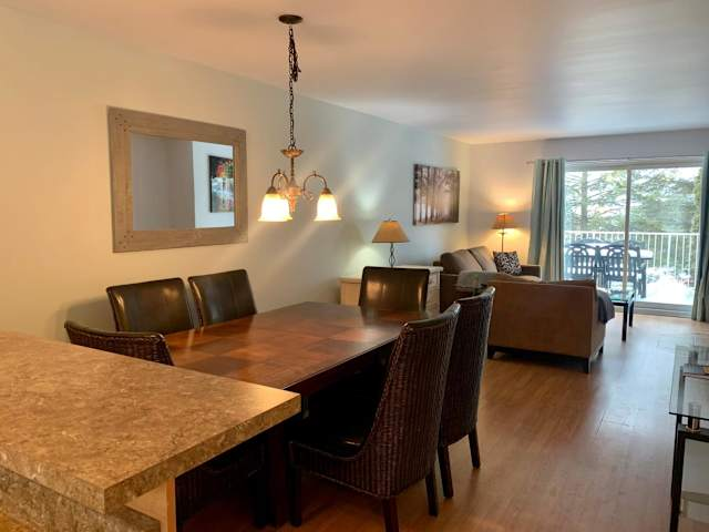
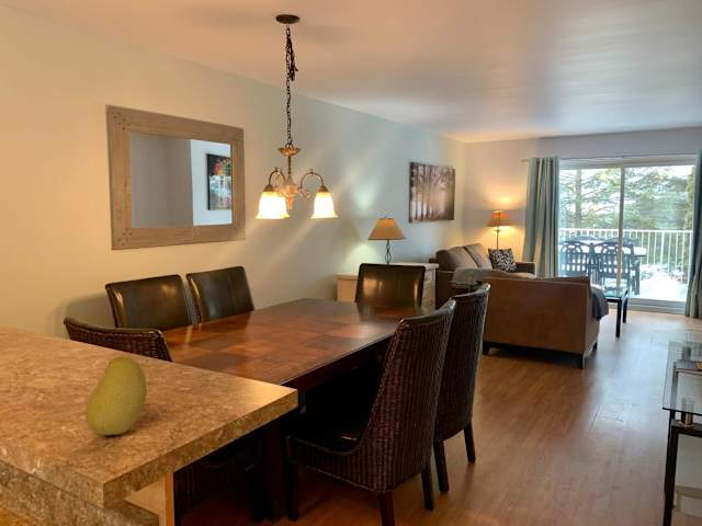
+ fruit (116, 395)
